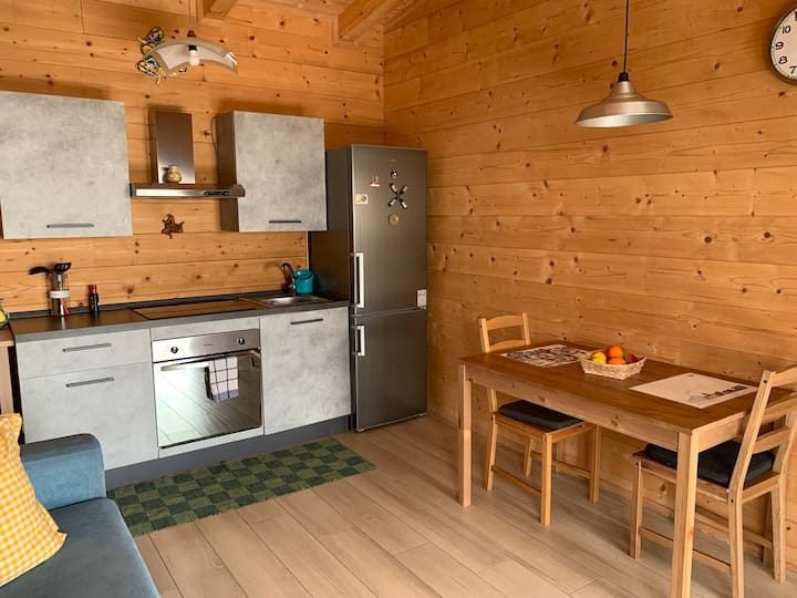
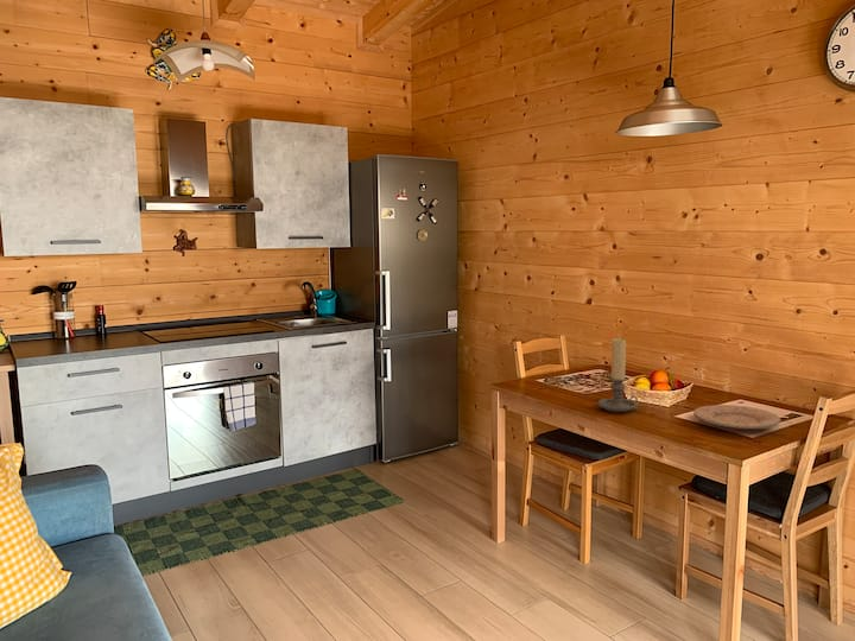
+ plate (735, 419)
+ candle holder (621, 373)
